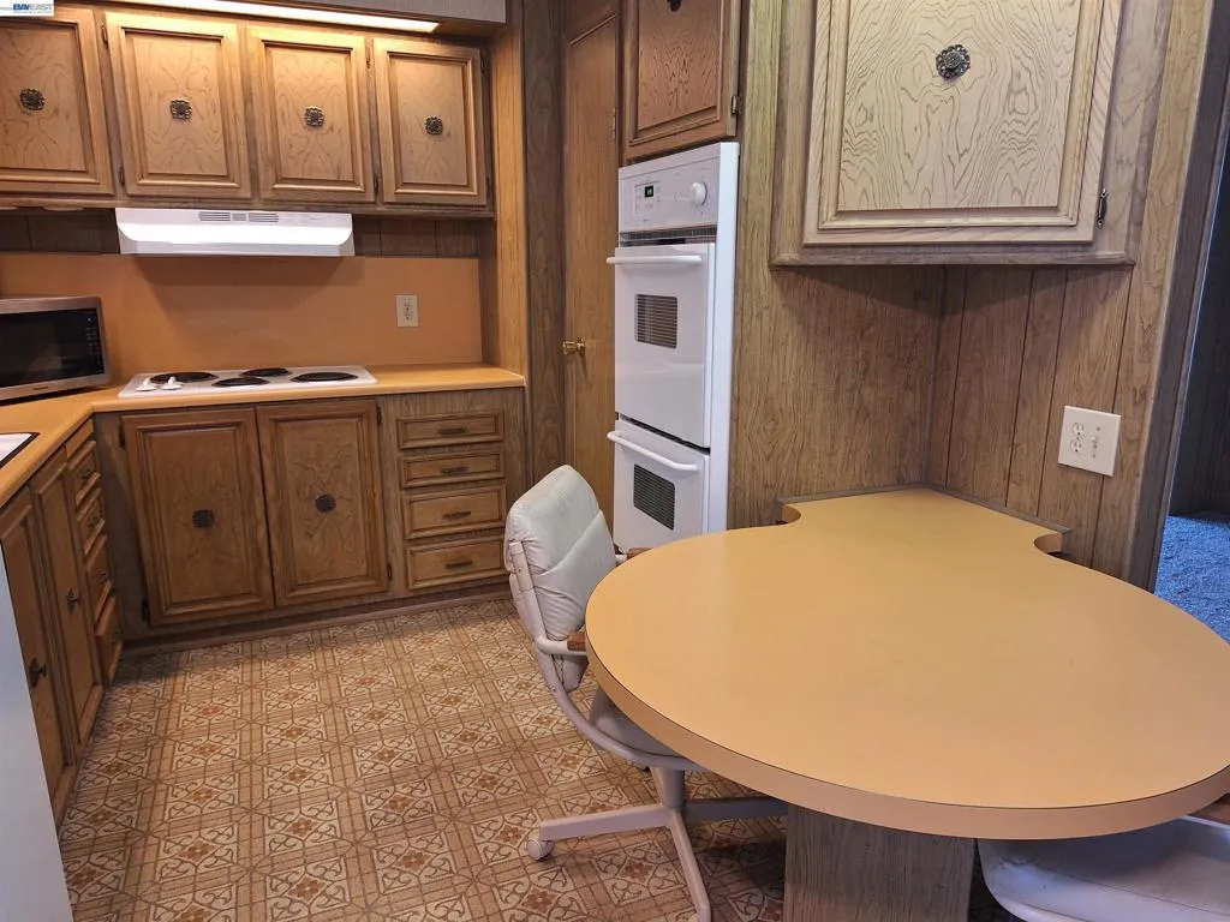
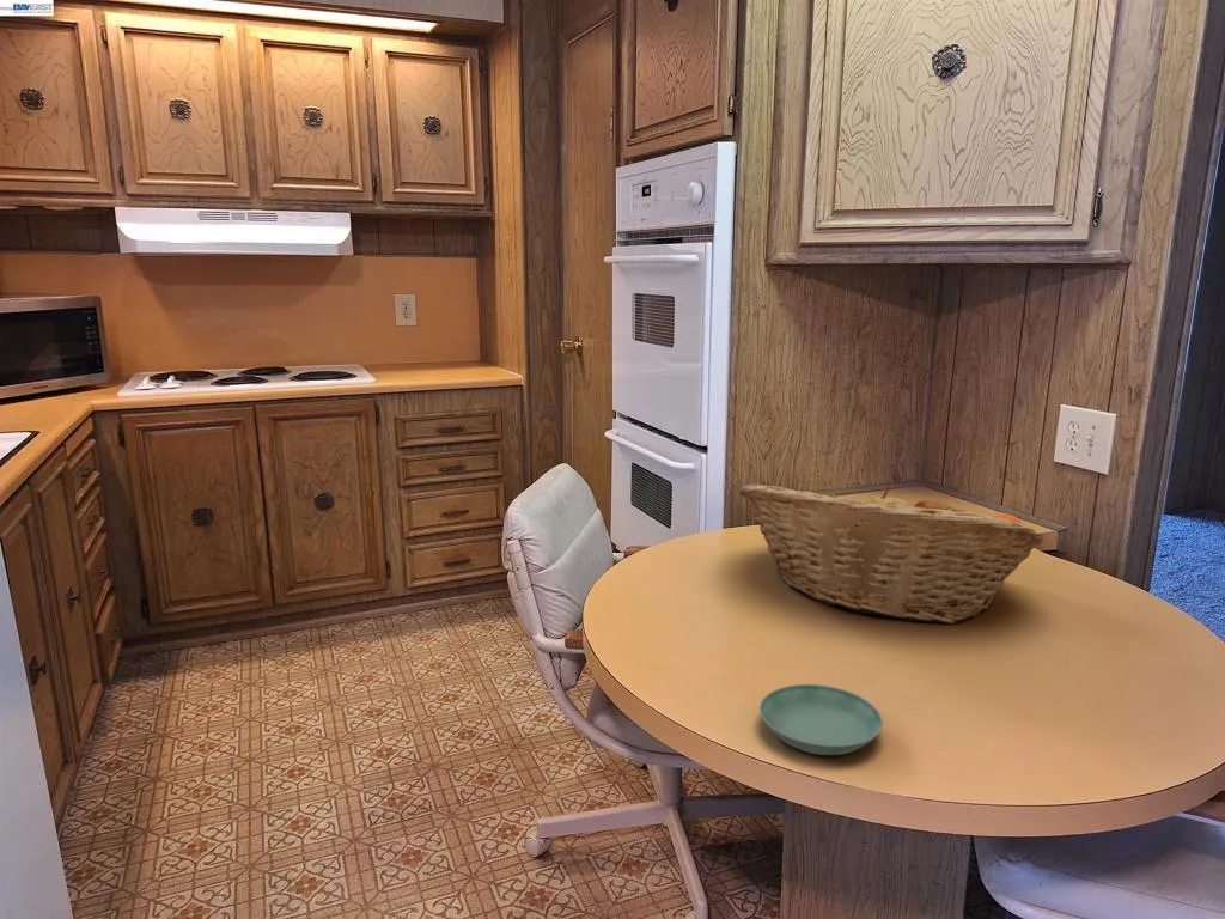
+ fruit basket (879, 534)
+ saucer (819, 722)
